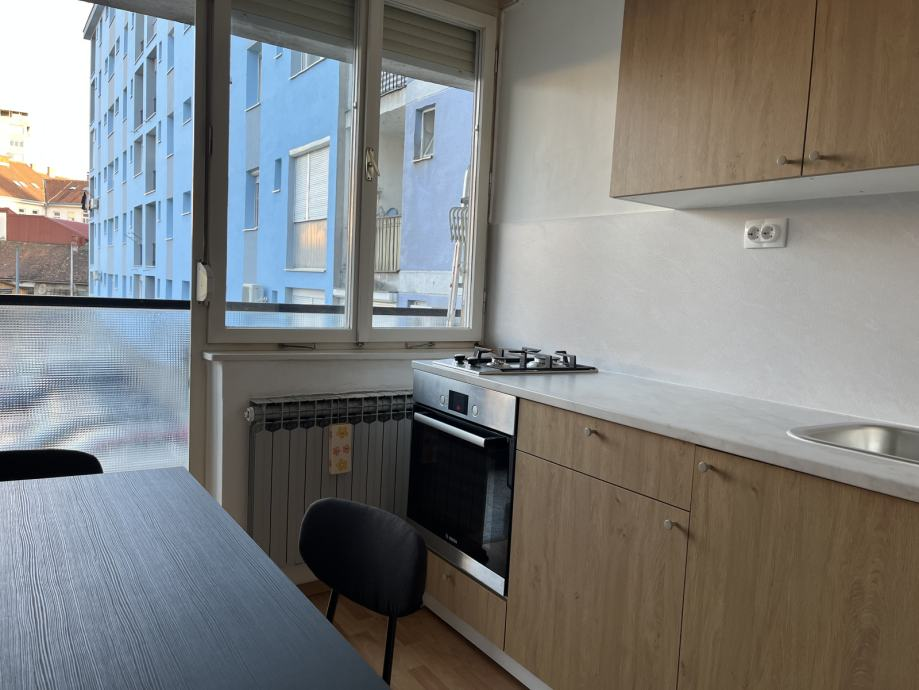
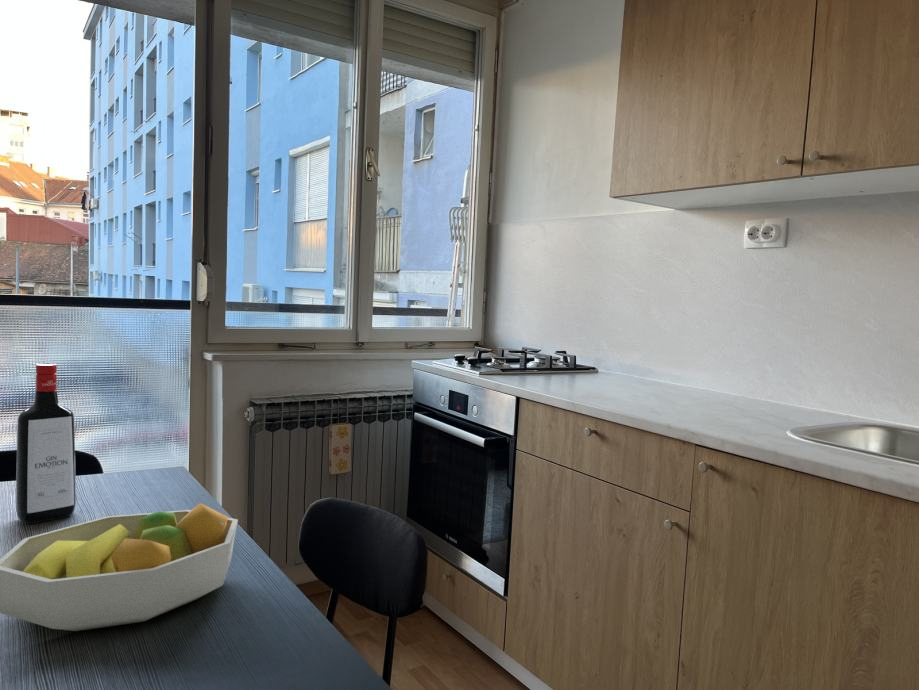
+ fruit bowl (127, 556)
+ liquor bottle (46, 441)
